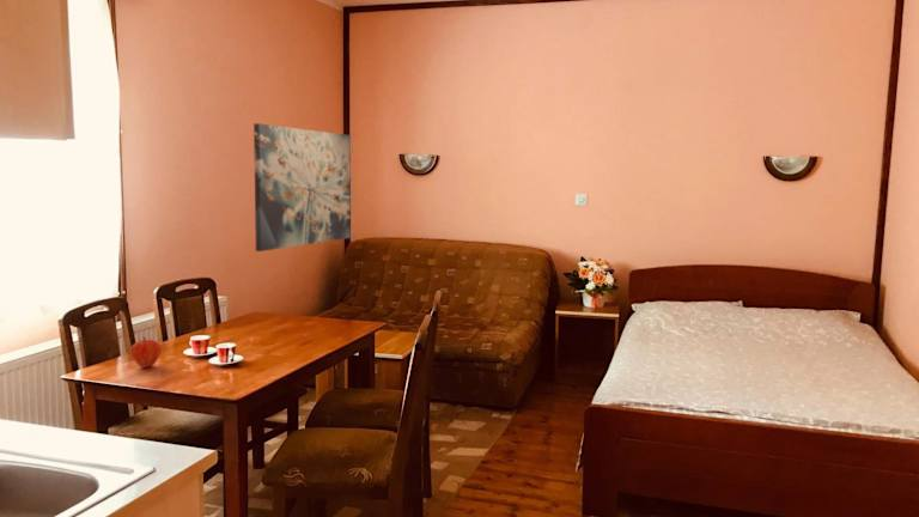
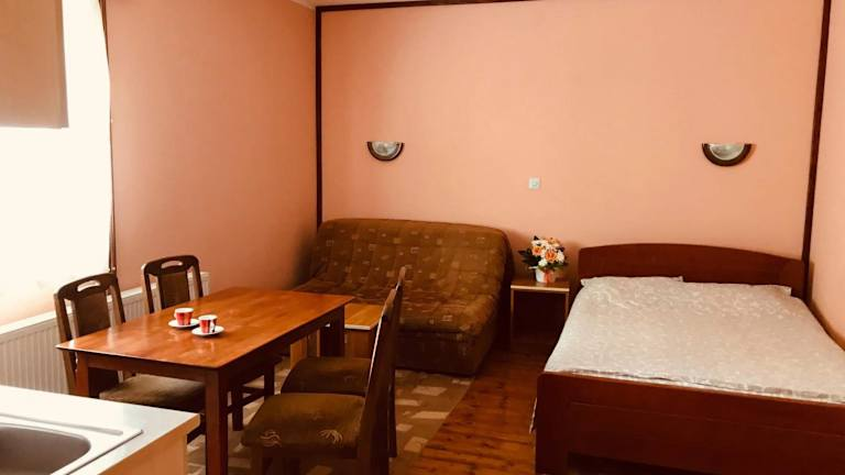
- wall art (308, 187)
- fruit (146, 351)
